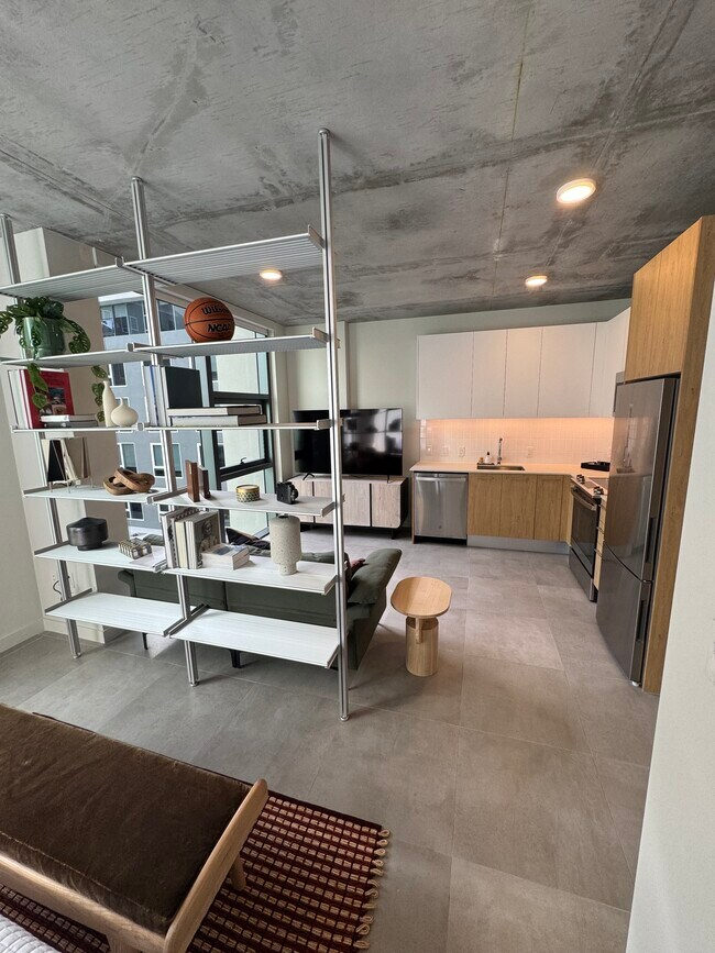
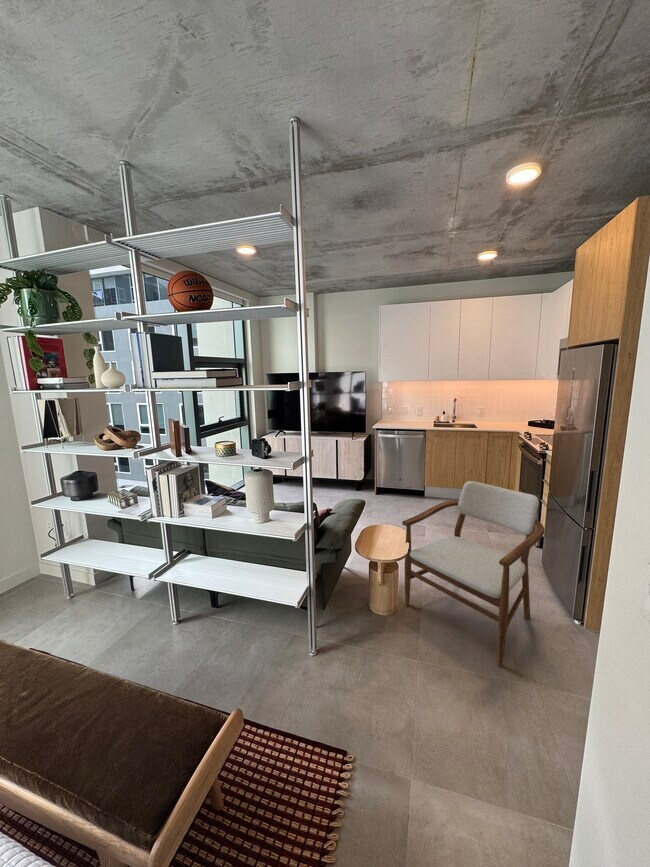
+ armchair (477, 555)
